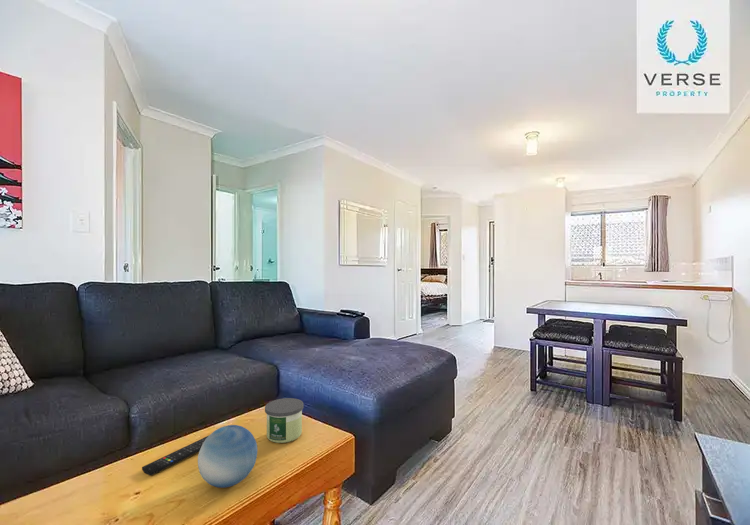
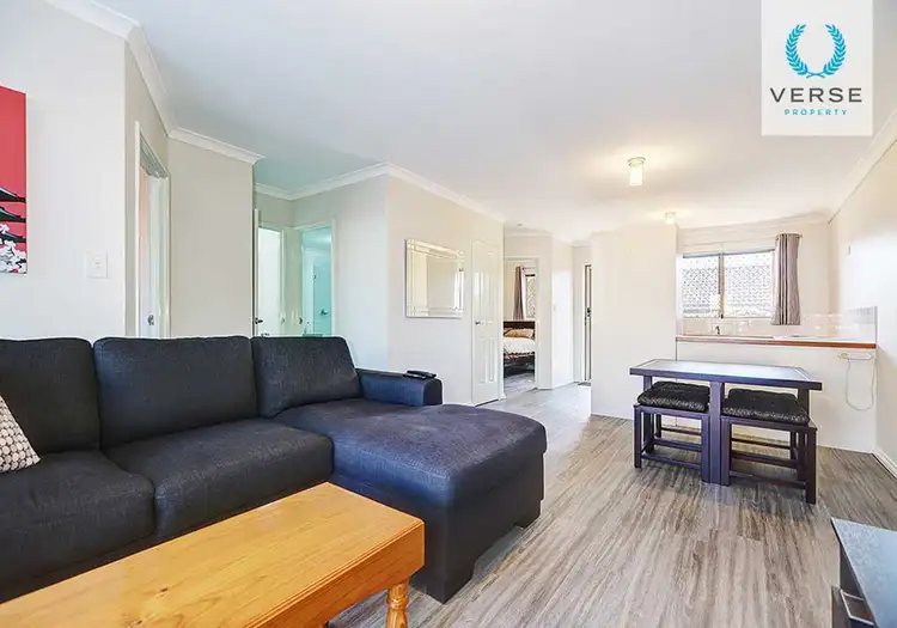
- remote control (187, 452)
- candle (284, 420)
- decorative ball (228, 455)
